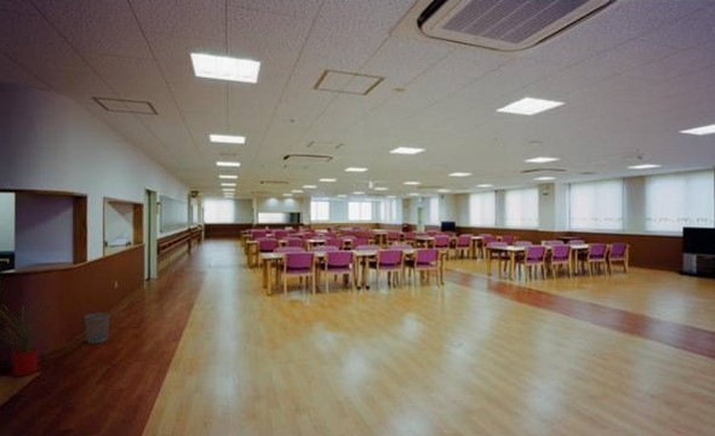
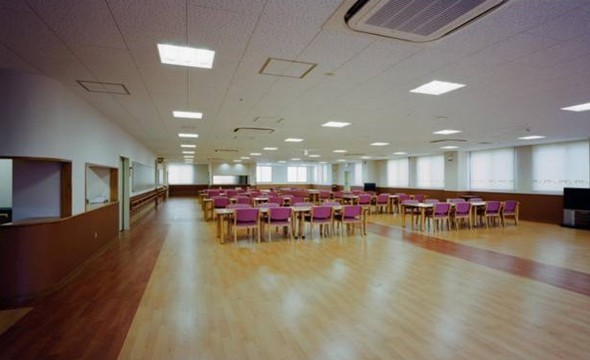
- house plant (24, 337)
- wastebasket (97, 327)
